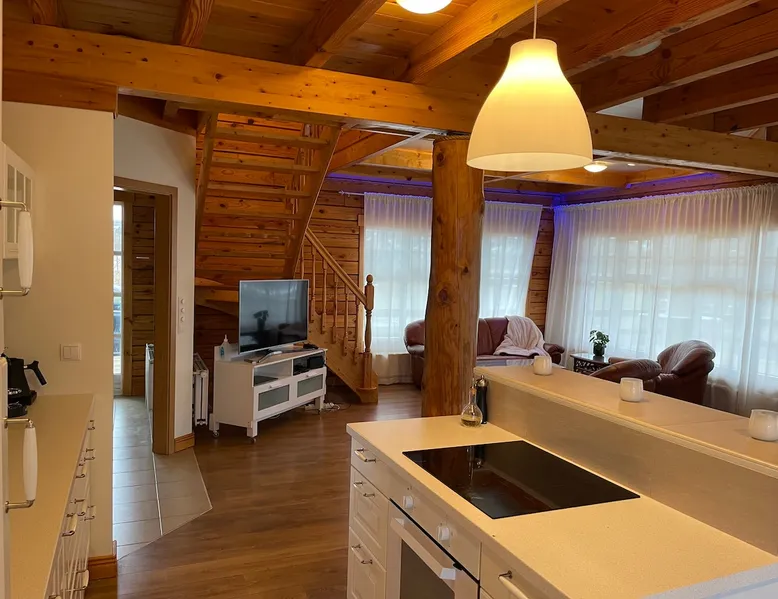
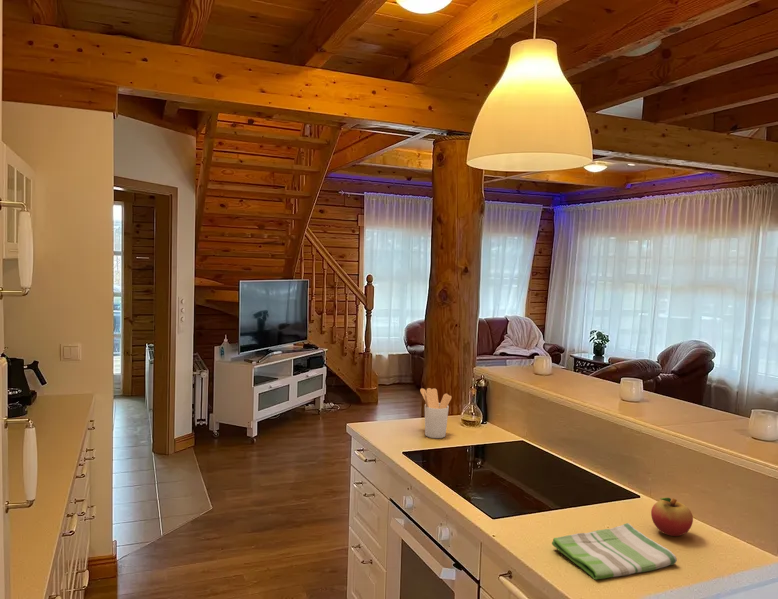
+ dish towel (613, 549)
+ utensil holder (433, 411)
+ fruit (671, 513)
